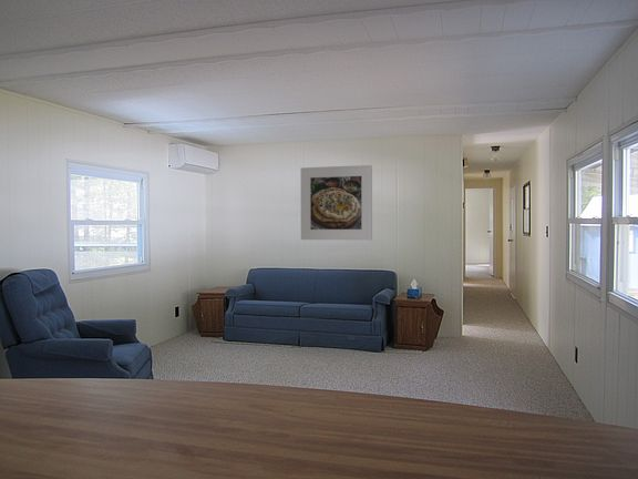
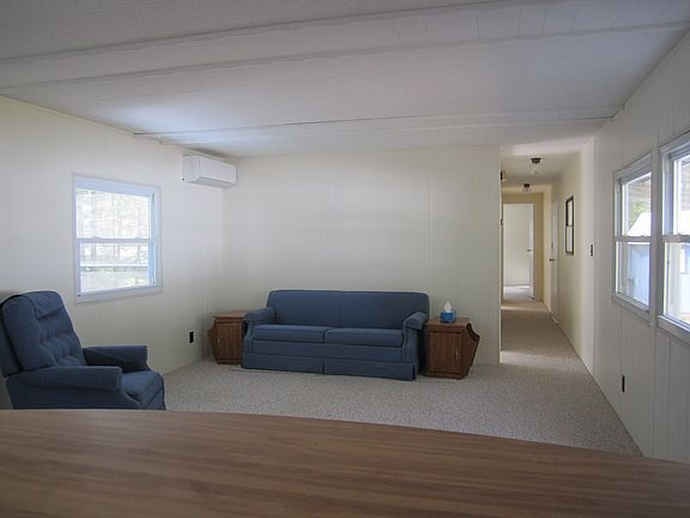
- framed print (336, 203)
